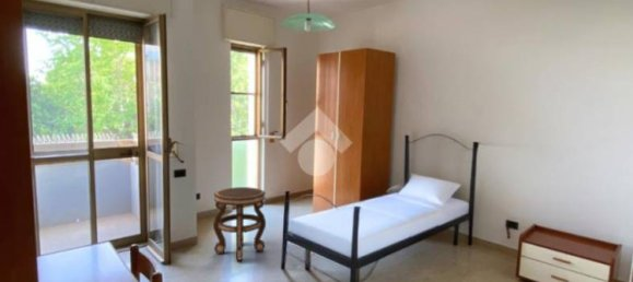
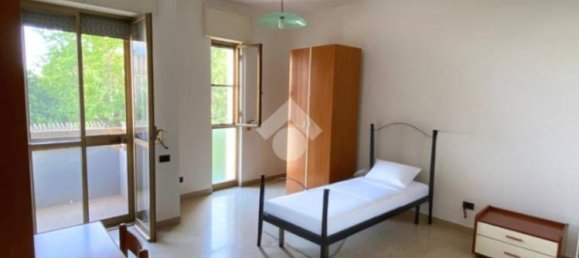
- side table (239, 222)
